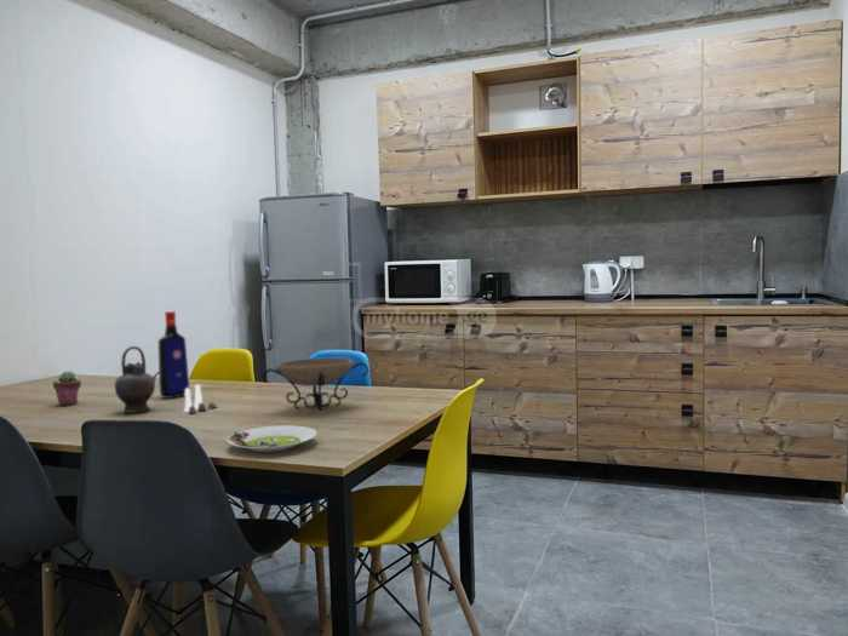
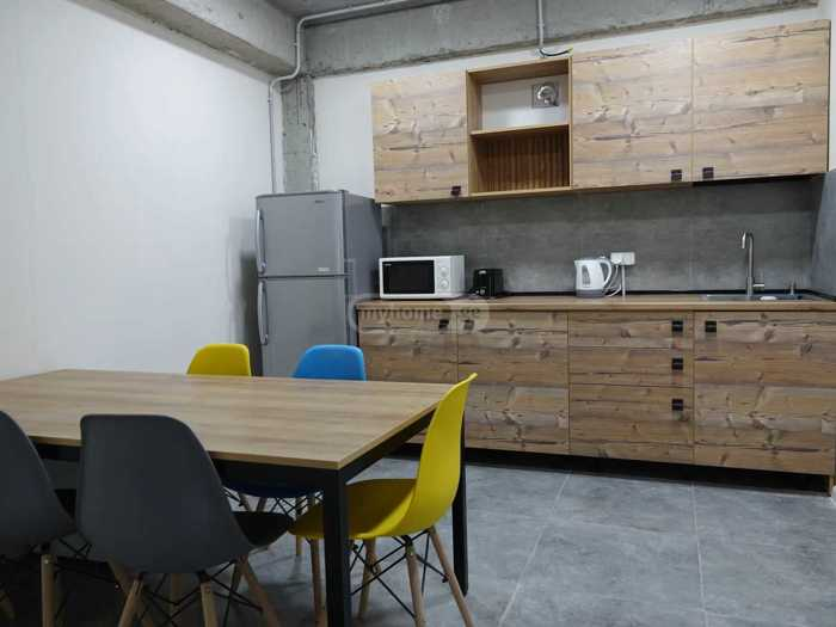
- salad plate (273, 437)
- potted succulent (67, 386)
- teapot (138, 378)
- decorative bowl (316, 384)
- salt and pepper shaker set (197, 397)
- liquor bottle (172, 354)
